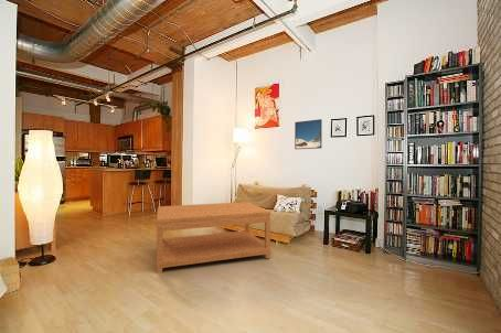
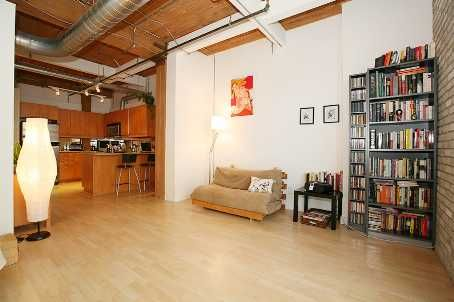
- coffee table (211, 234)
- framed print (308, 135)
